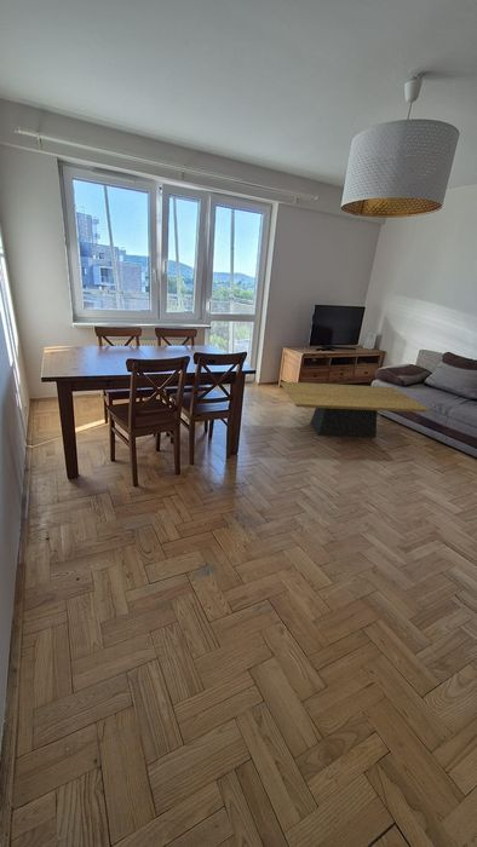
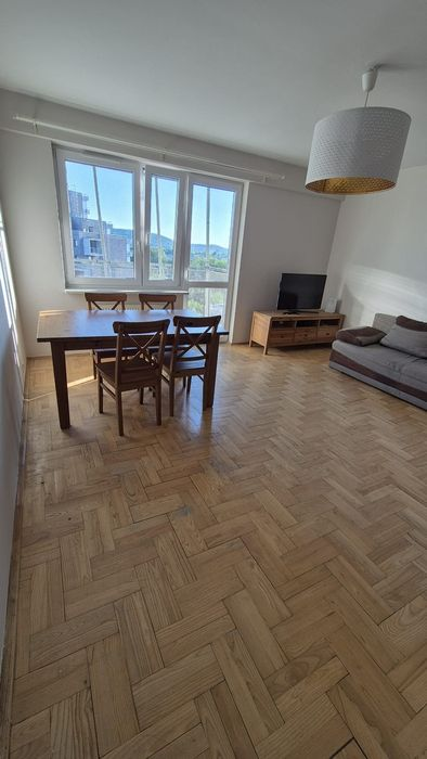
- coffee table (345, 413)
